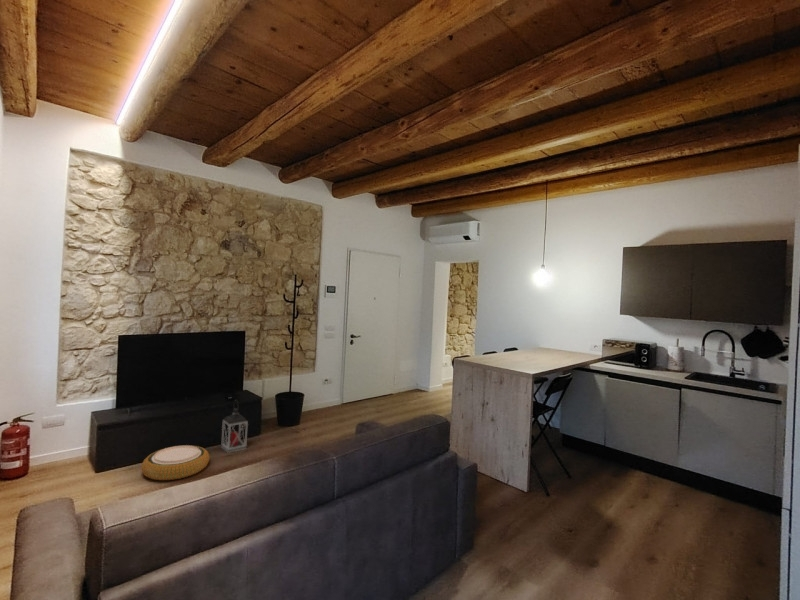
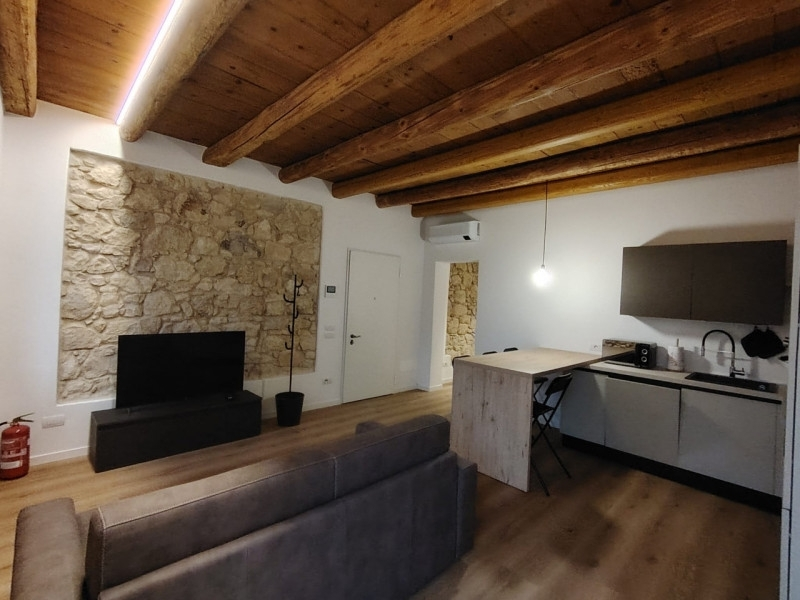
- lantern (235, 423)
- woven basket (176, 460)
